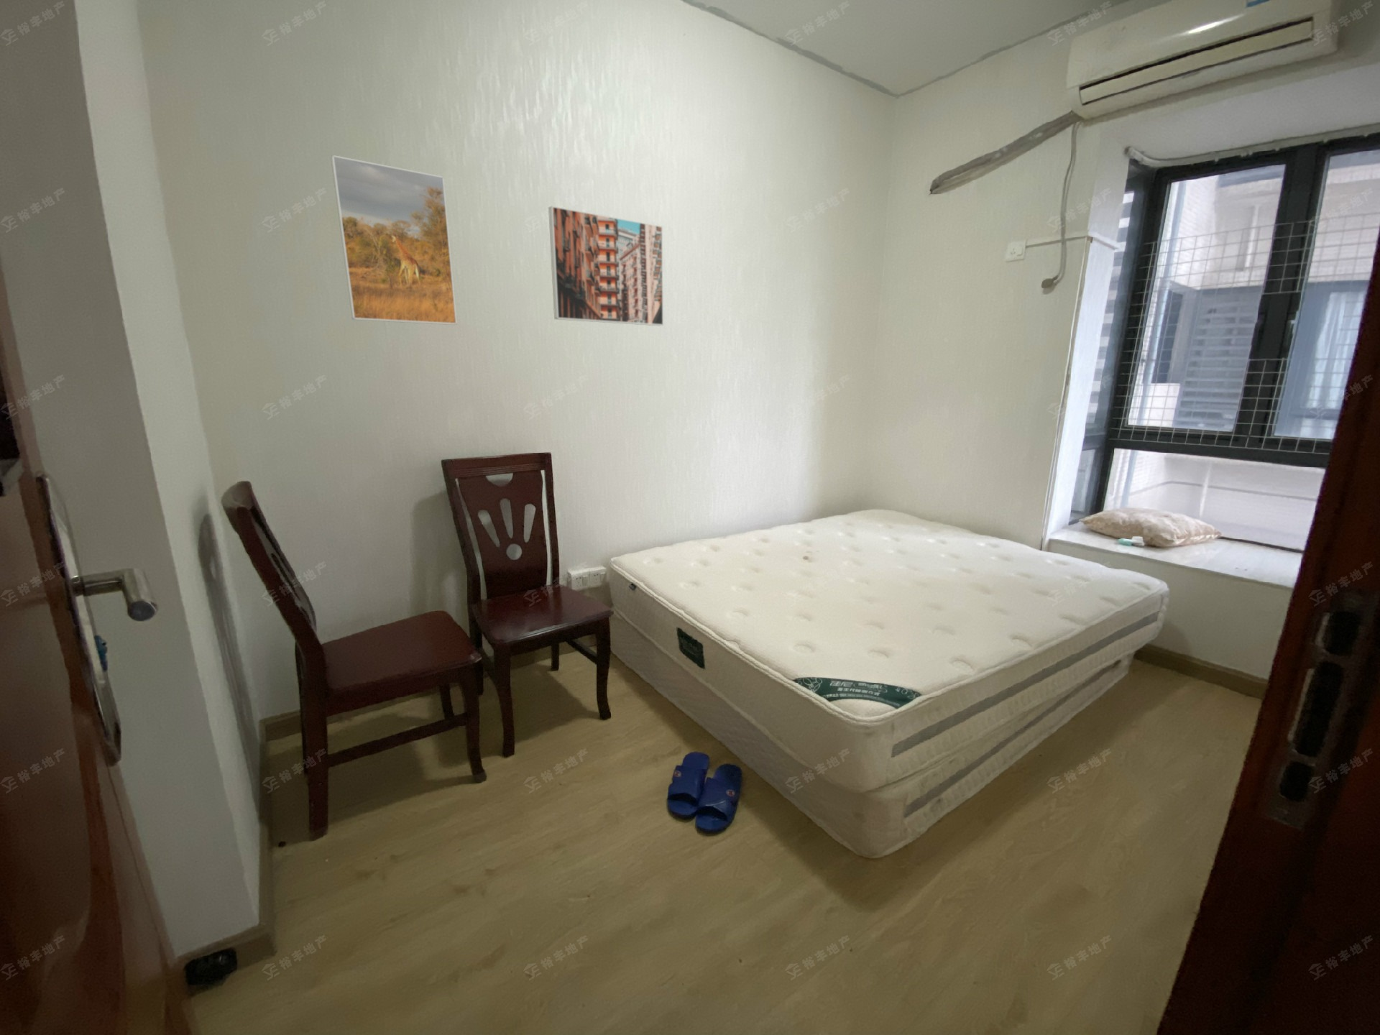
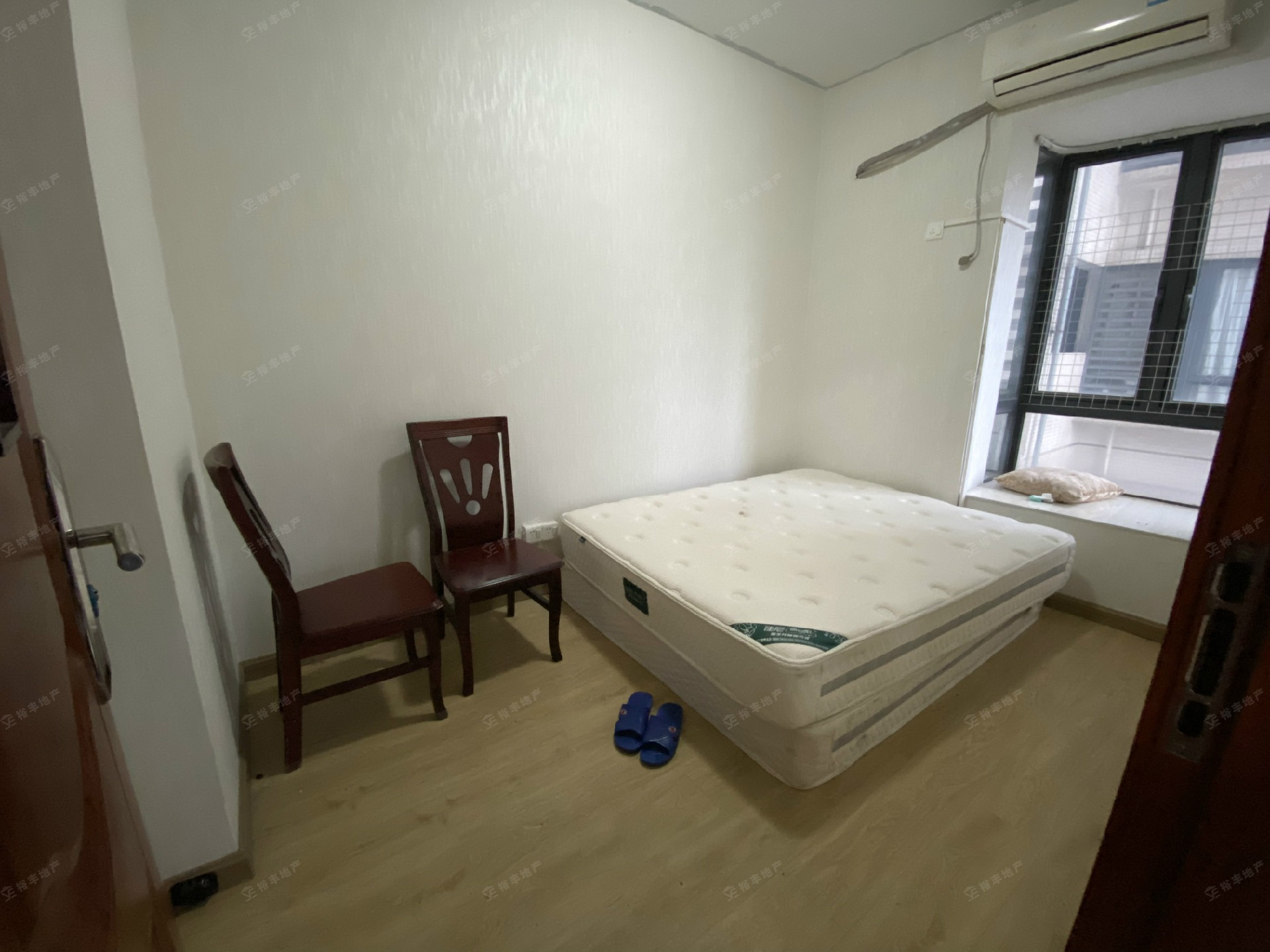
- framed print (398, 247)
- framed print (611, 271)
